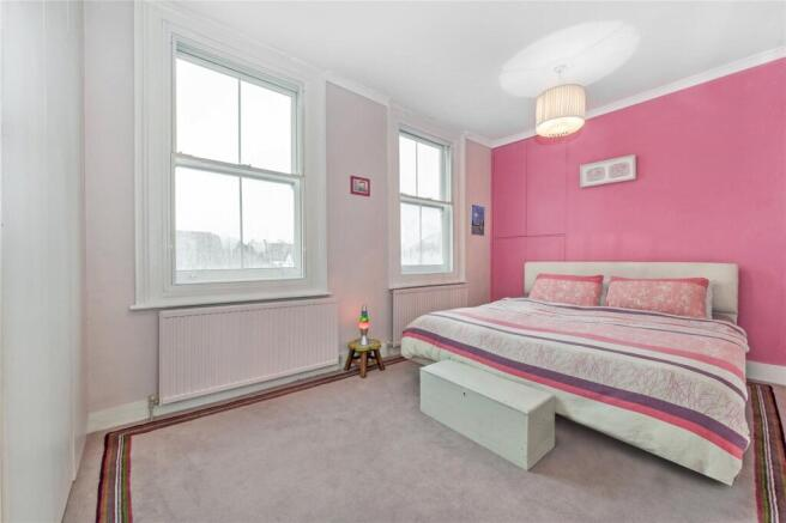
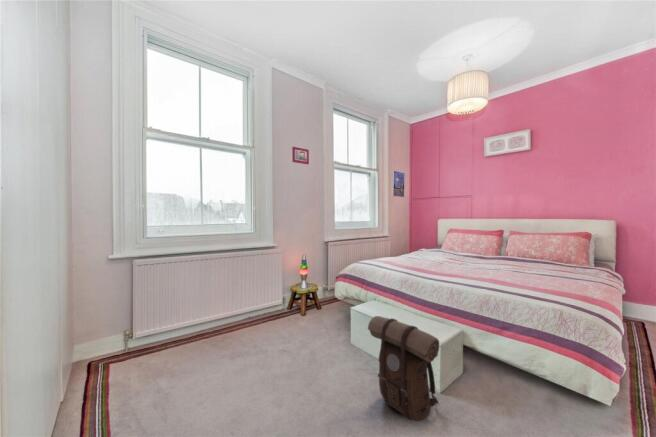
+ backpack (409, 362)
